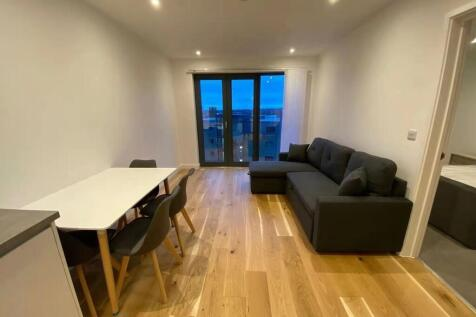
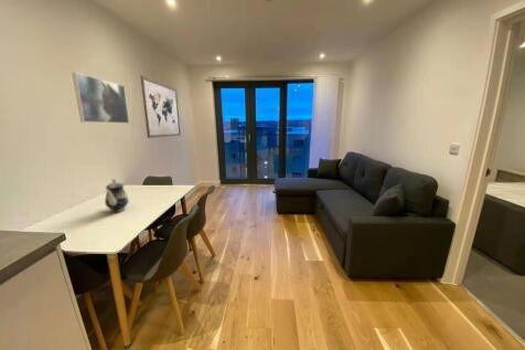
+ wall art (163, 110)
+ teapot (116, 194)
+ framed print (105, 102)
